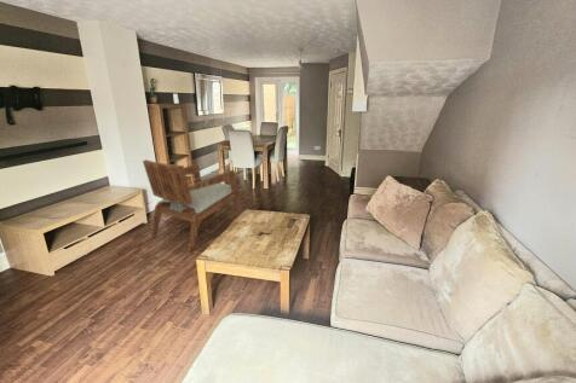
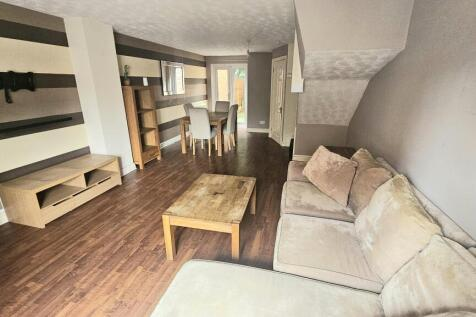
- armchair (196, 195)
